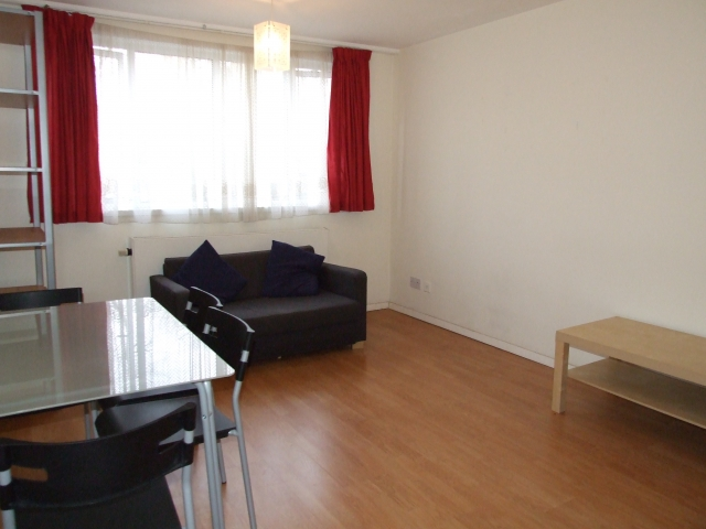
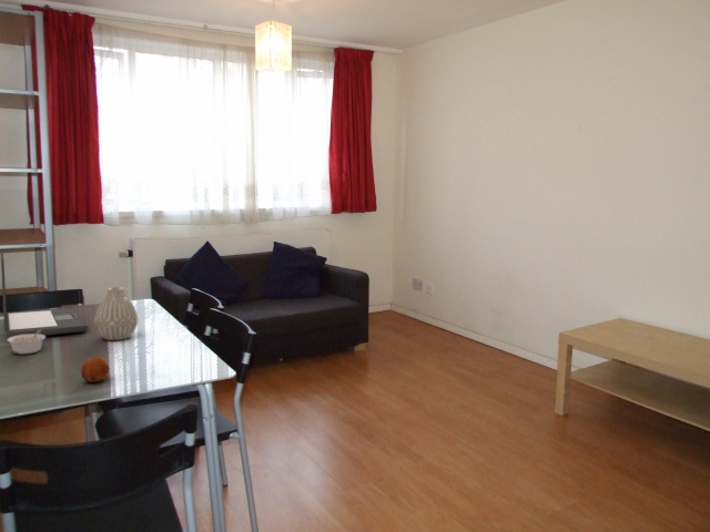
+ fruit (95, 368)
+ legume (27, 342)
+ laptop (42, 310)
+ vase (115, 313)
